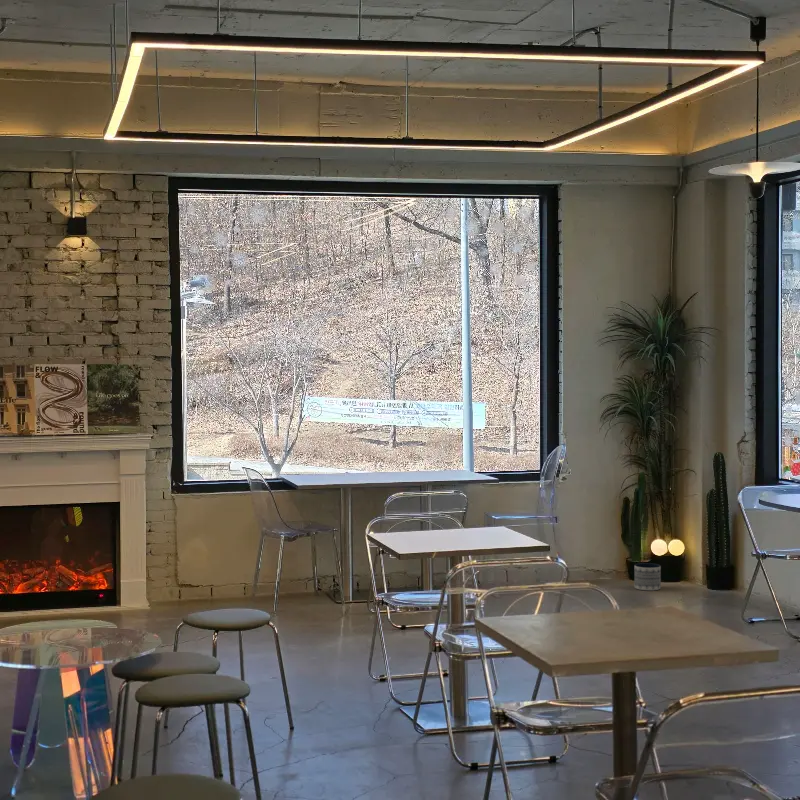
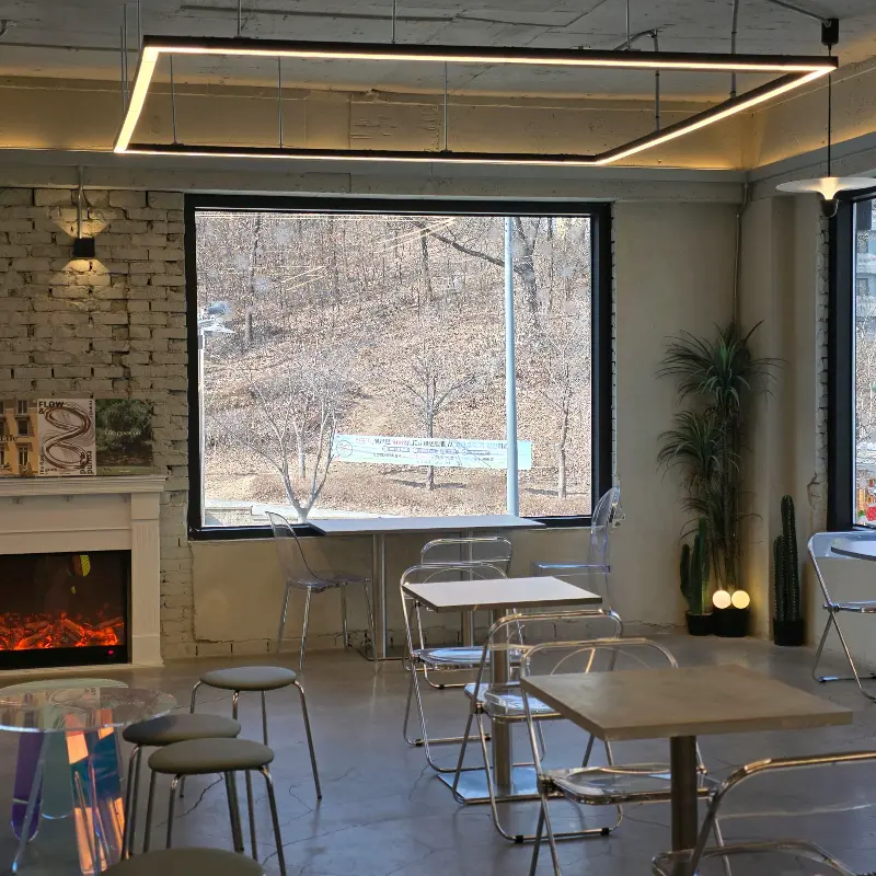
- planter (647, 576)
